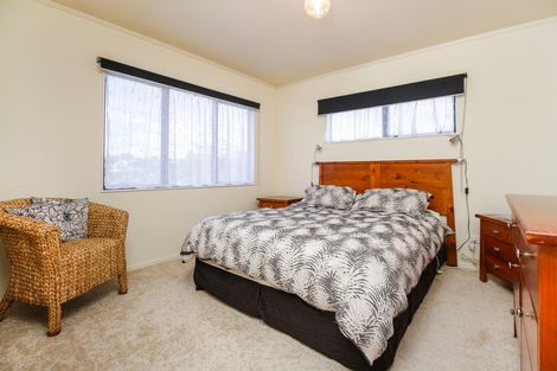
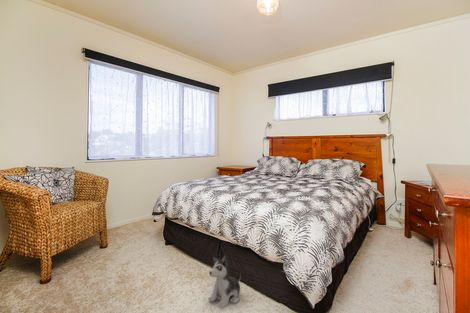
+ plush toy (227, 274)
